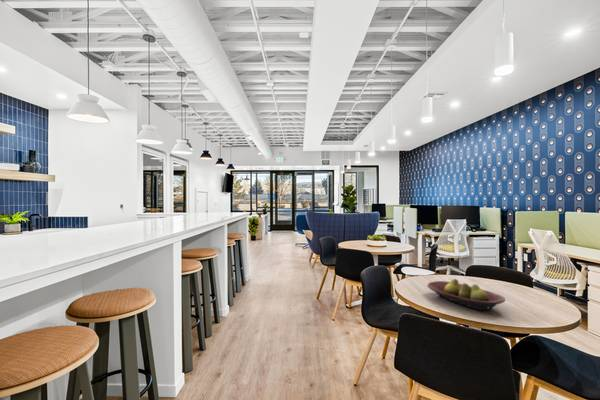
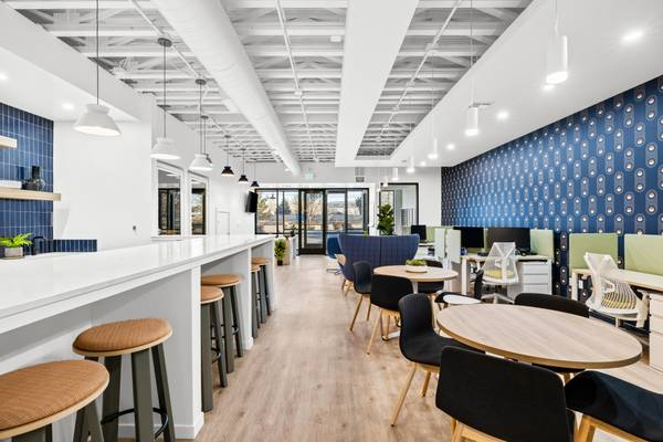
- fruit bowl (463, 291)
